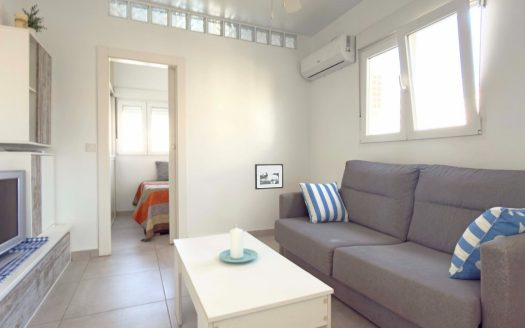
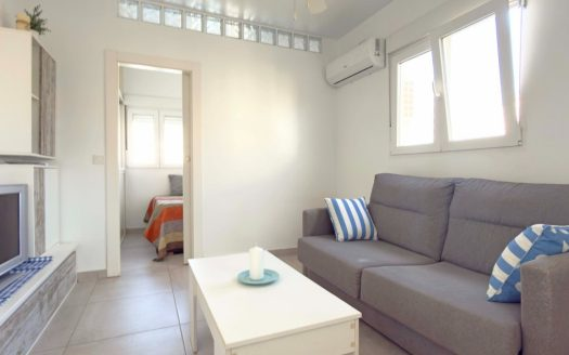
- picture frame (269, 176)
